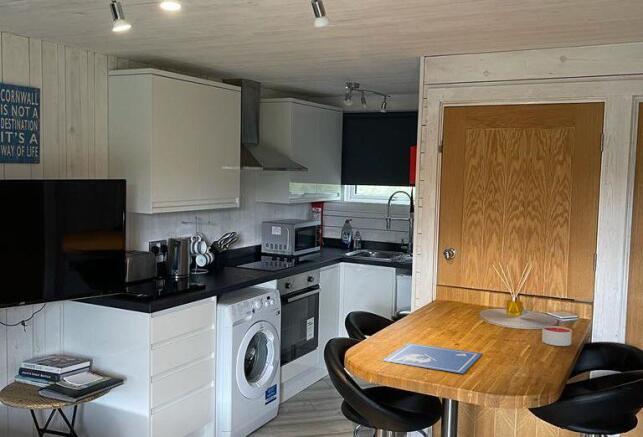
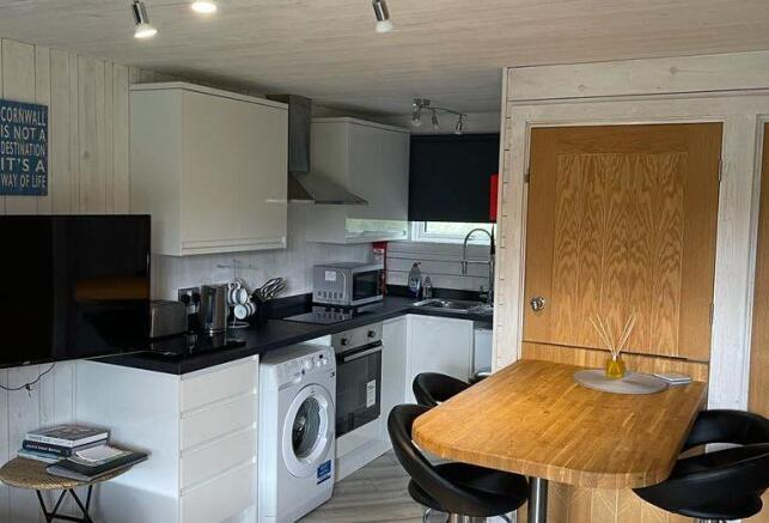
- candle (556, 335)
- placemat (433, 356)
